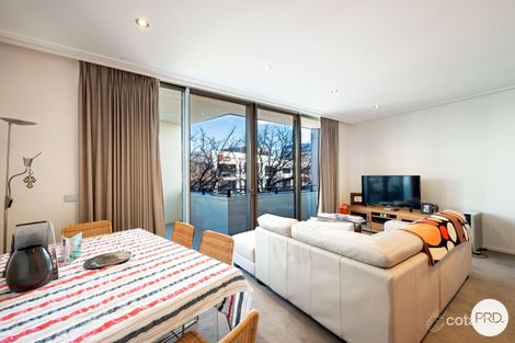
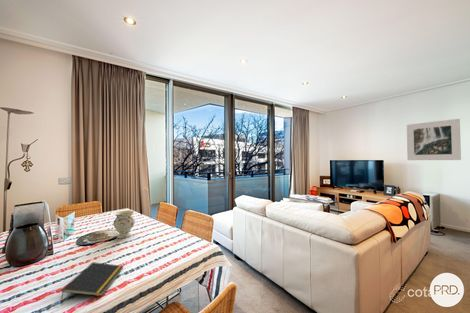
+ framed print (431, 141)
+ notepad (96, 277)
+ vase (124, 224)
